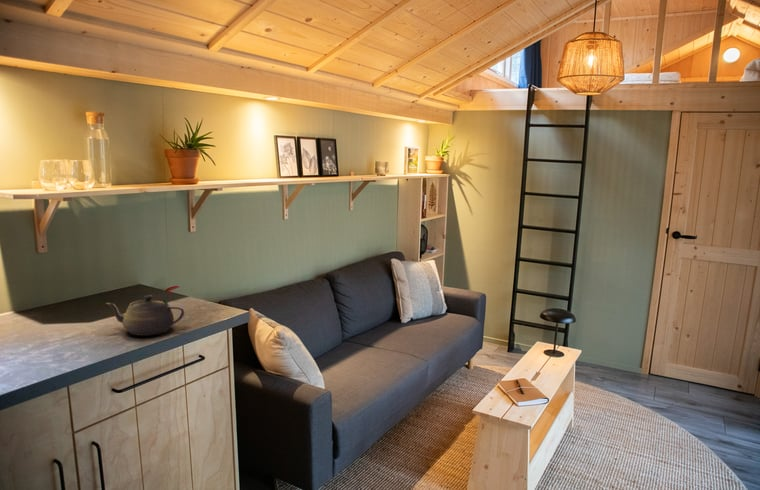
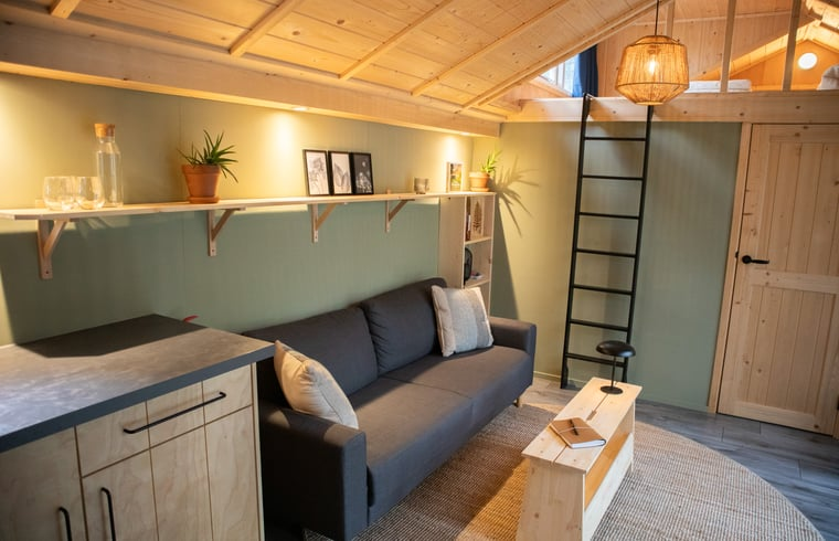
- teapot (146, 313)
